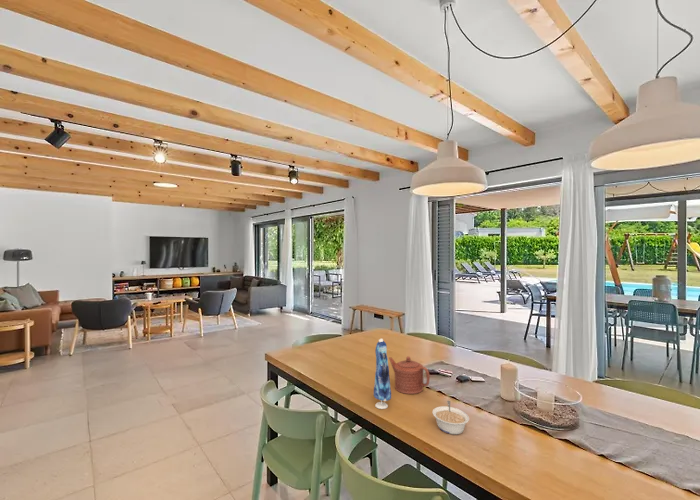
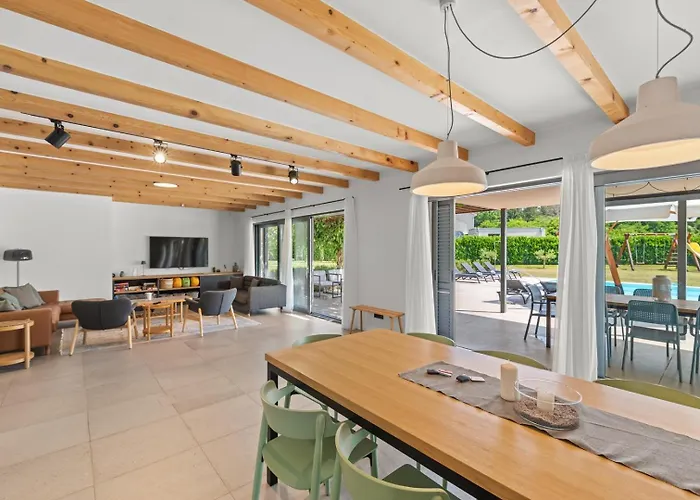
- legume (449, 419)
- teapot (408, 372)
- dress (382, 372)
